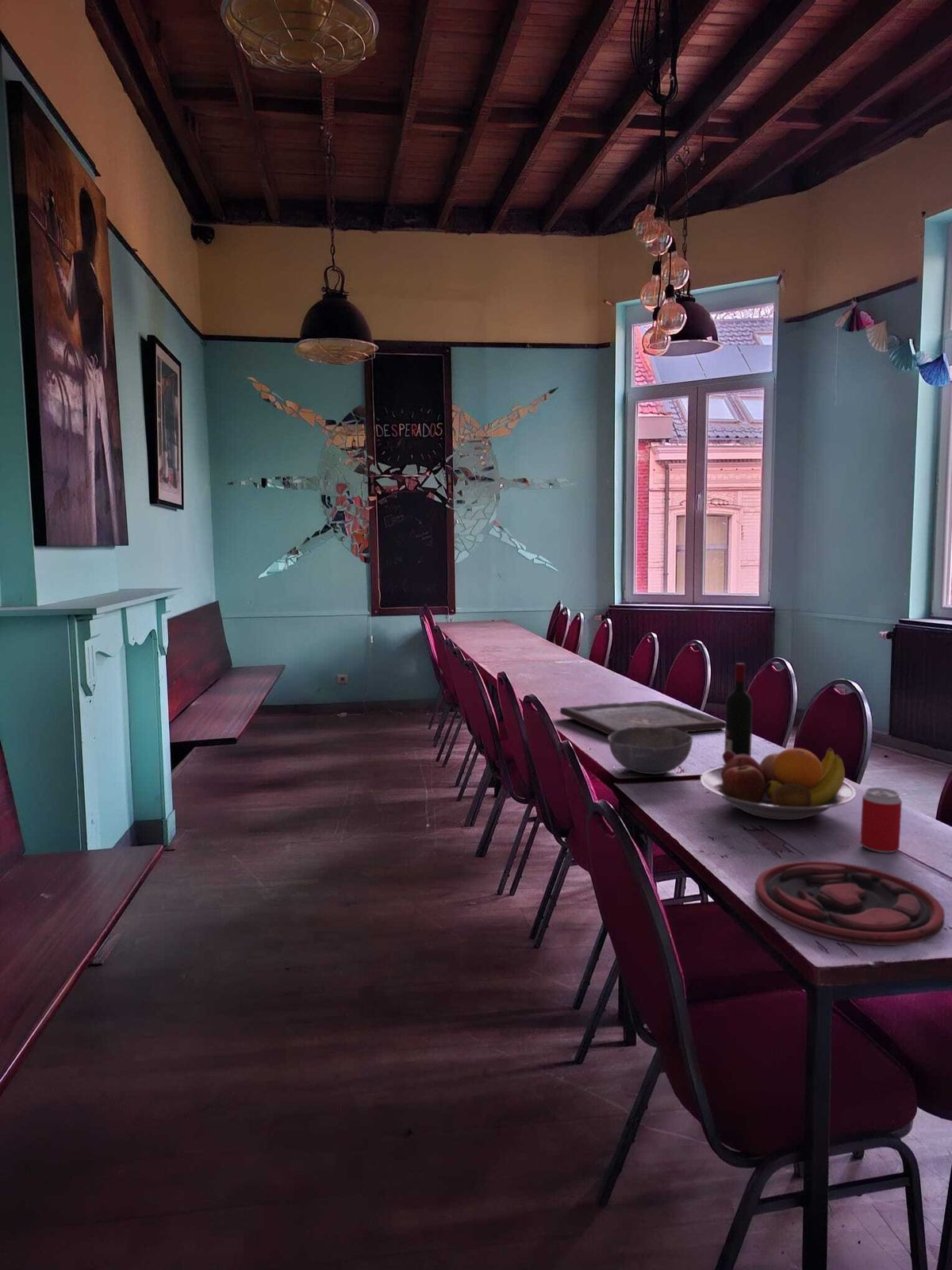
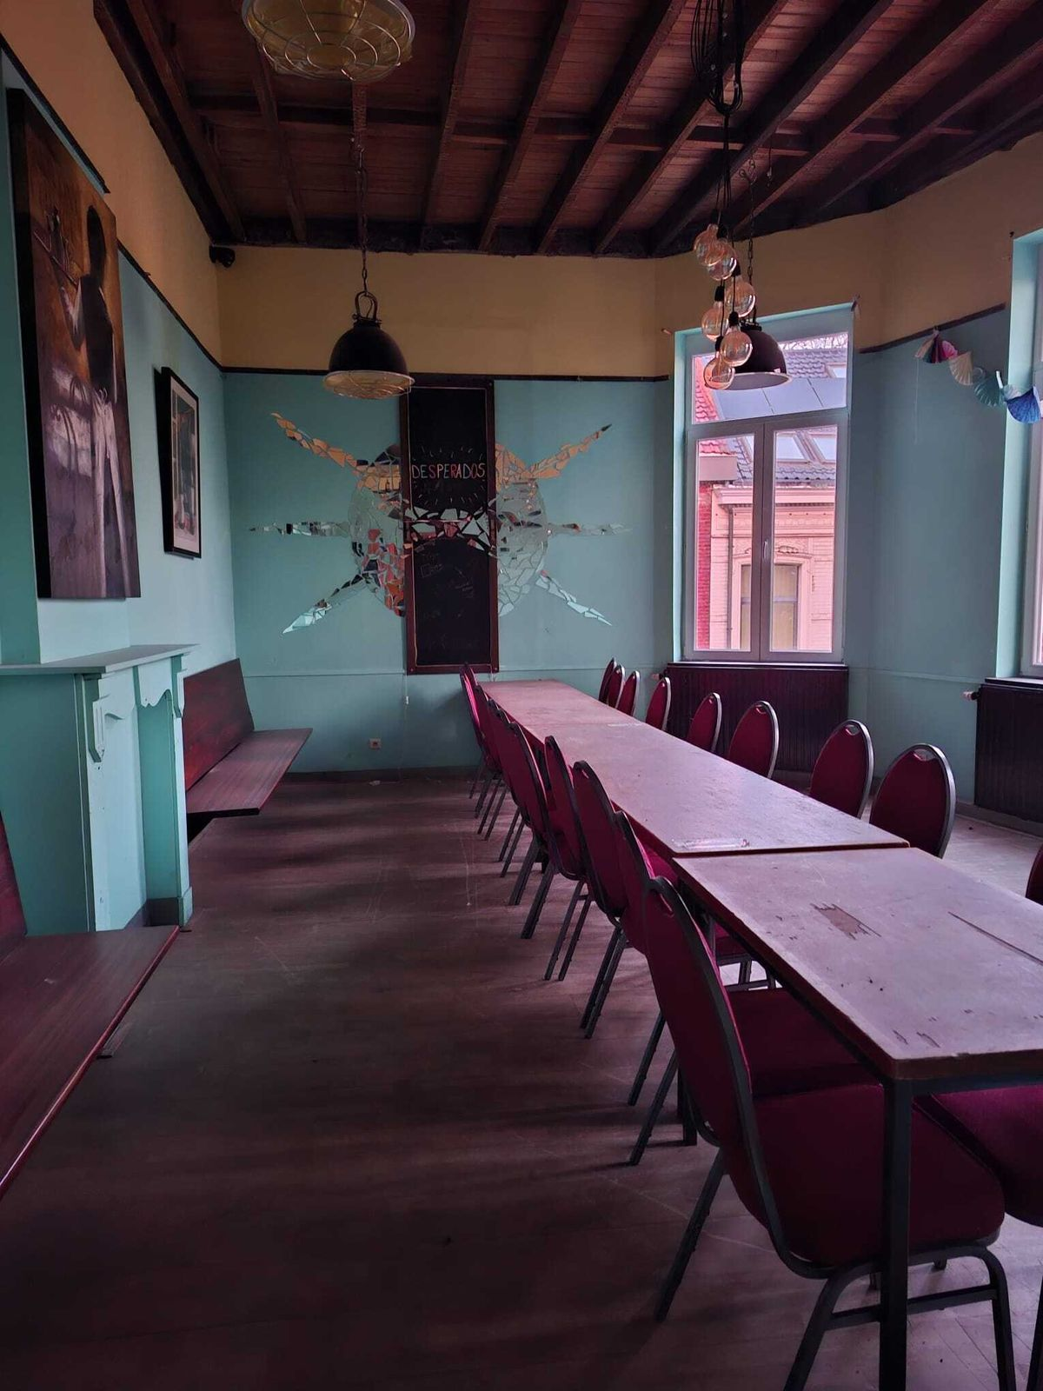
- alcohol (739, 714)
- bowl (649, 752)
- fruit bowl (775, 778)
- board game (639, 717)
- beverage can (881, 819)
- plate (845, 897)
